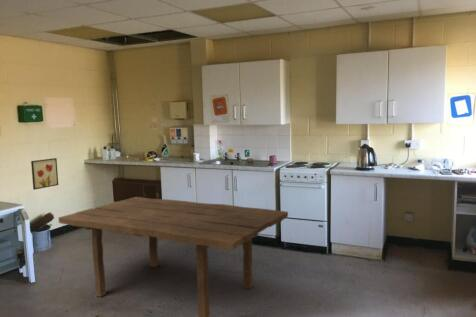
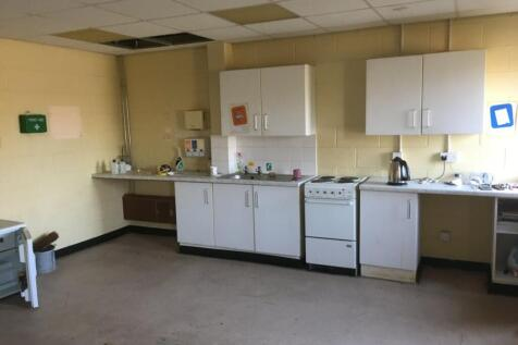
- wall art (44, 173)
- dining table (177, 241)
